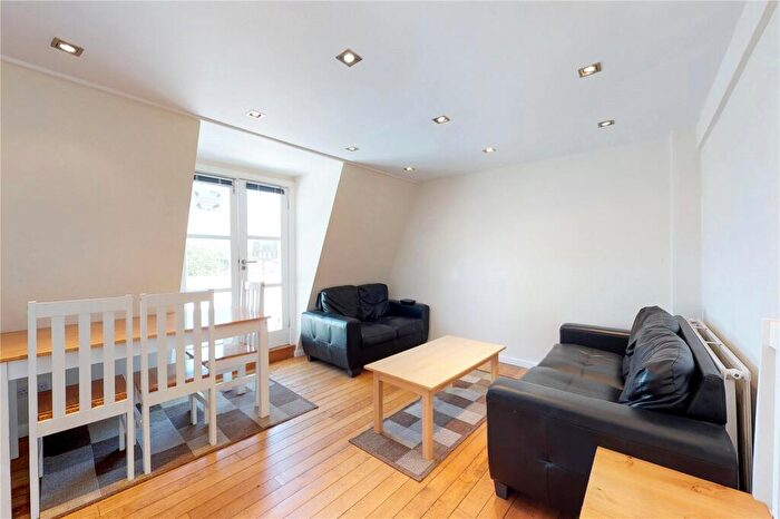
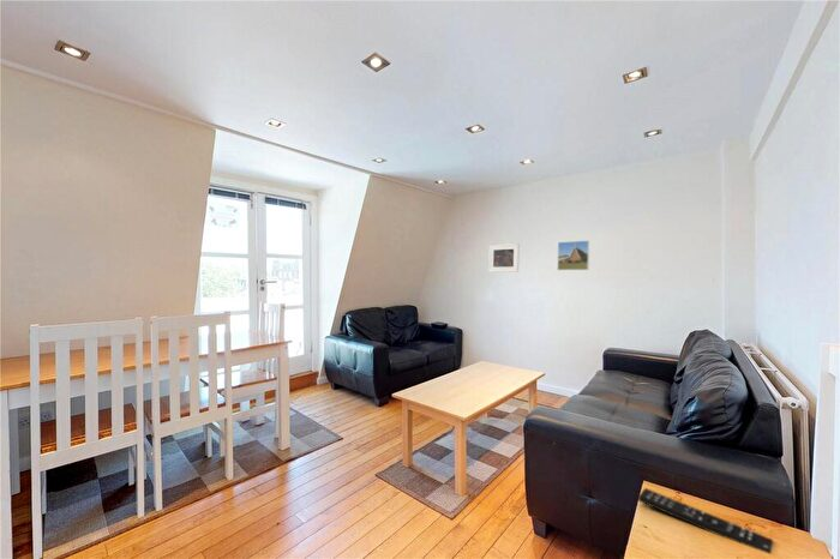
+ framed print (572, 256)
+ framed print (503, 258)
+ remote control (700, 517)
